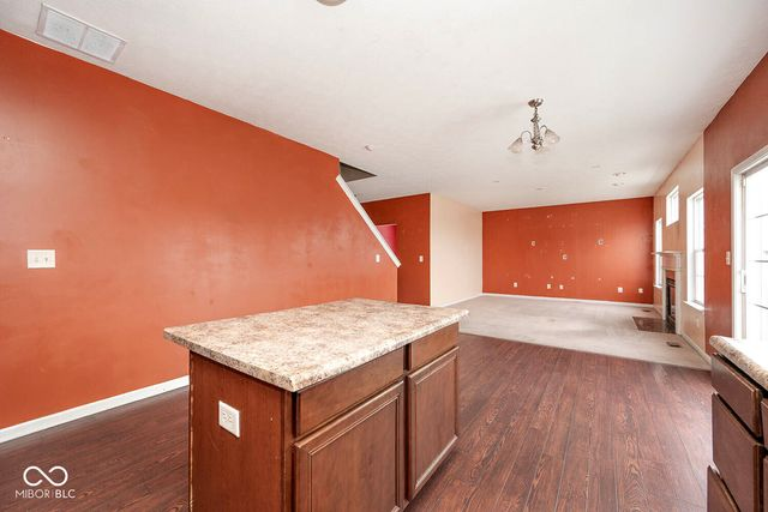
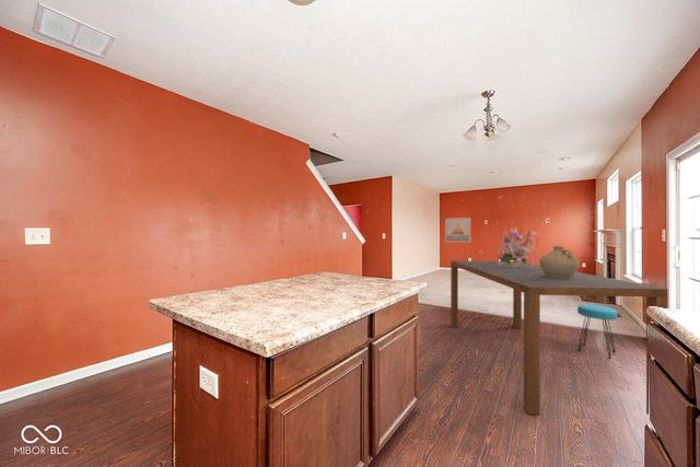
+ ceramic jug (558, 261)
+ dining table (521, 313)
+ bouquet (516, 243)
+ stool (604, 328)
+ wall art (457, 230)
